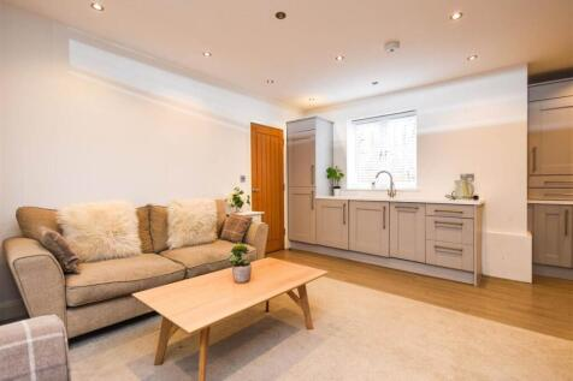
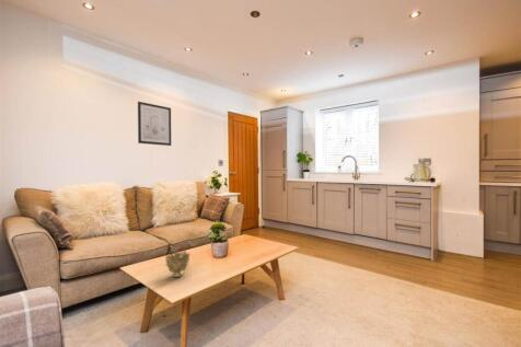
+ decorative bowl (177, 265)
+ wall art (154, 124)
